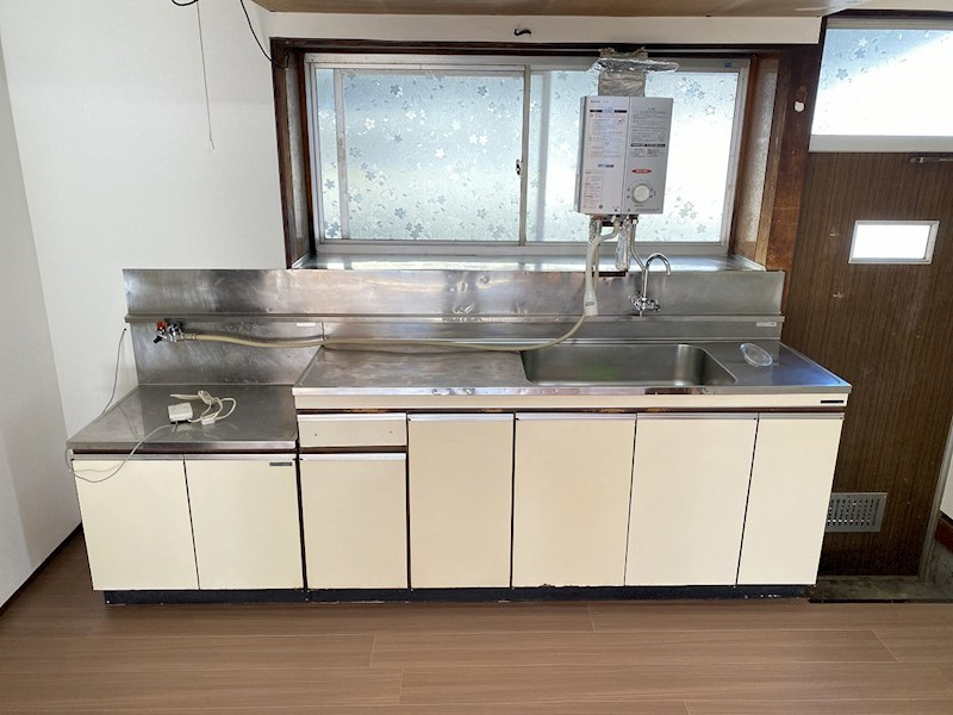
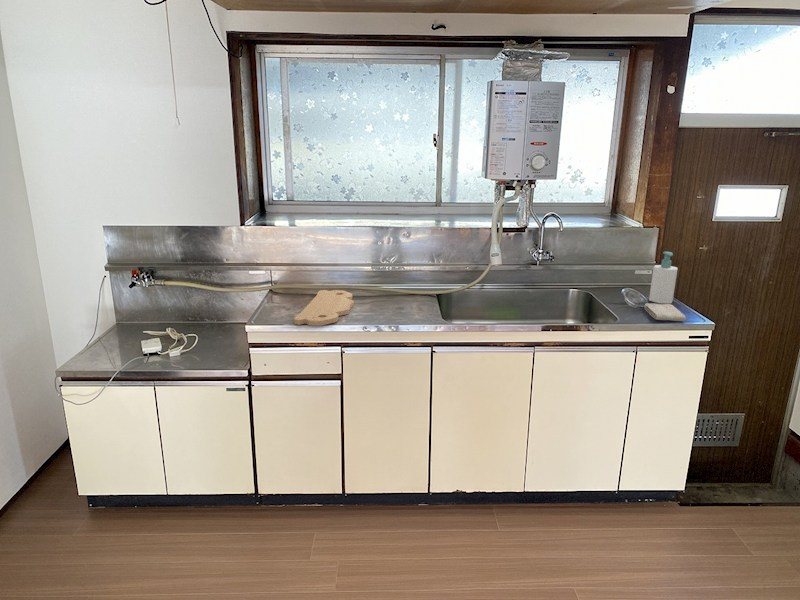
+ cutting board (329, 306)
+ washcloth (664, 311)
+ soap bottle (664, 276)
